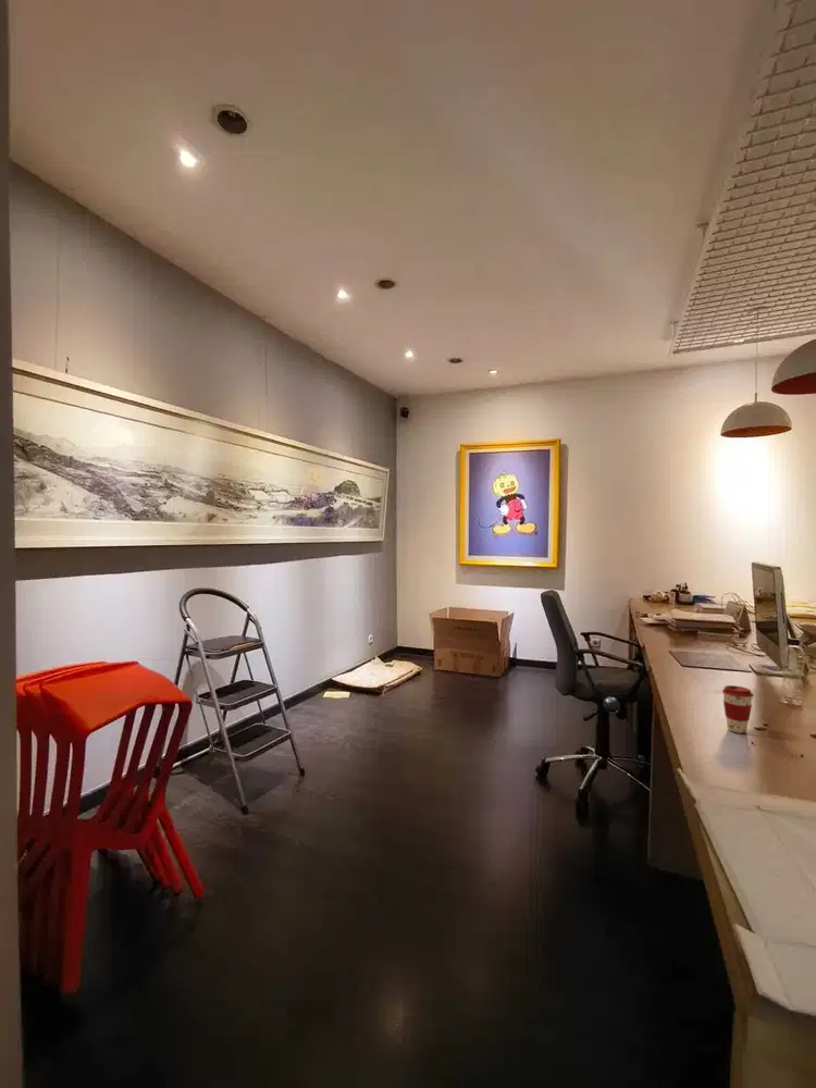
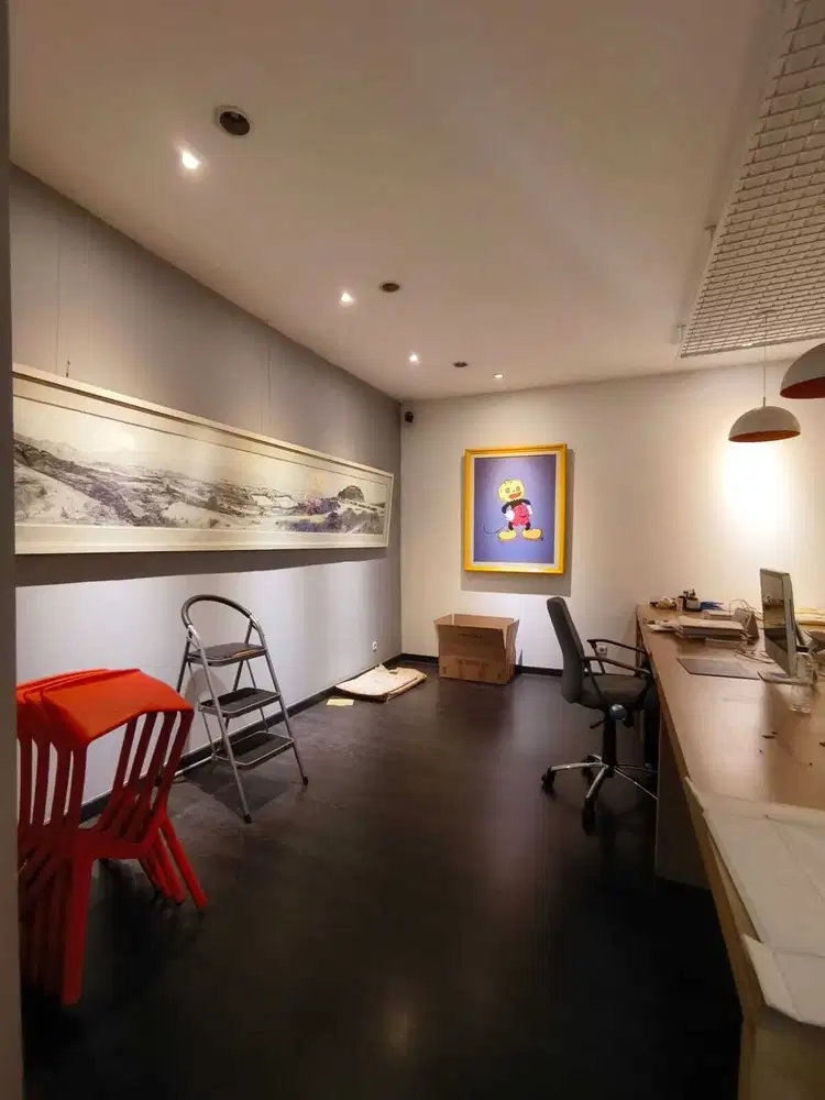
- coffee cup (737, 708)
